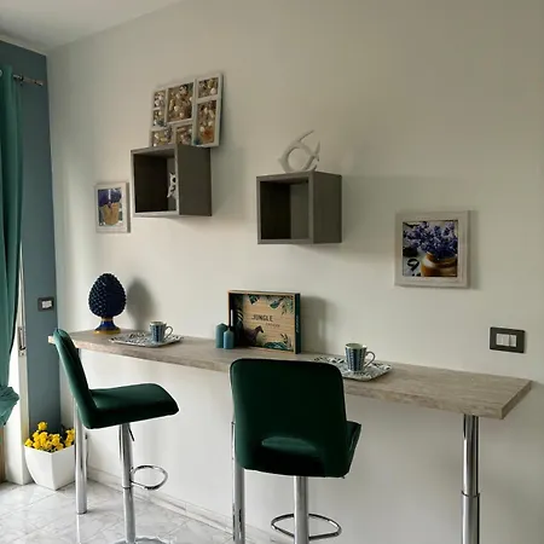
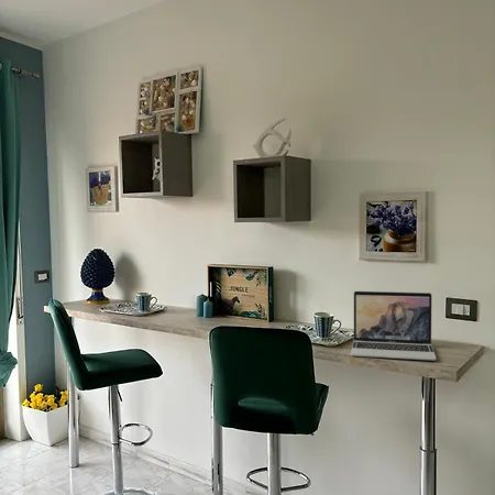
+ laptop (392, 323)
